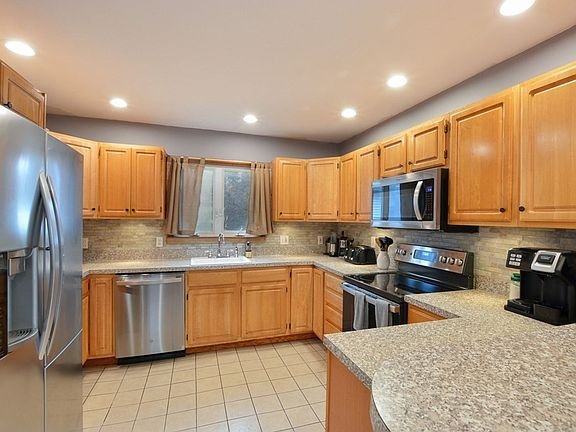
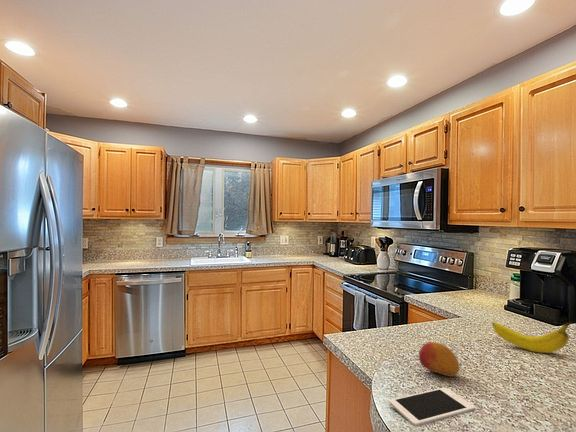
+ cell phone (431, 404)
+ fruit (527, 335)
+ fruit (438, 357)
